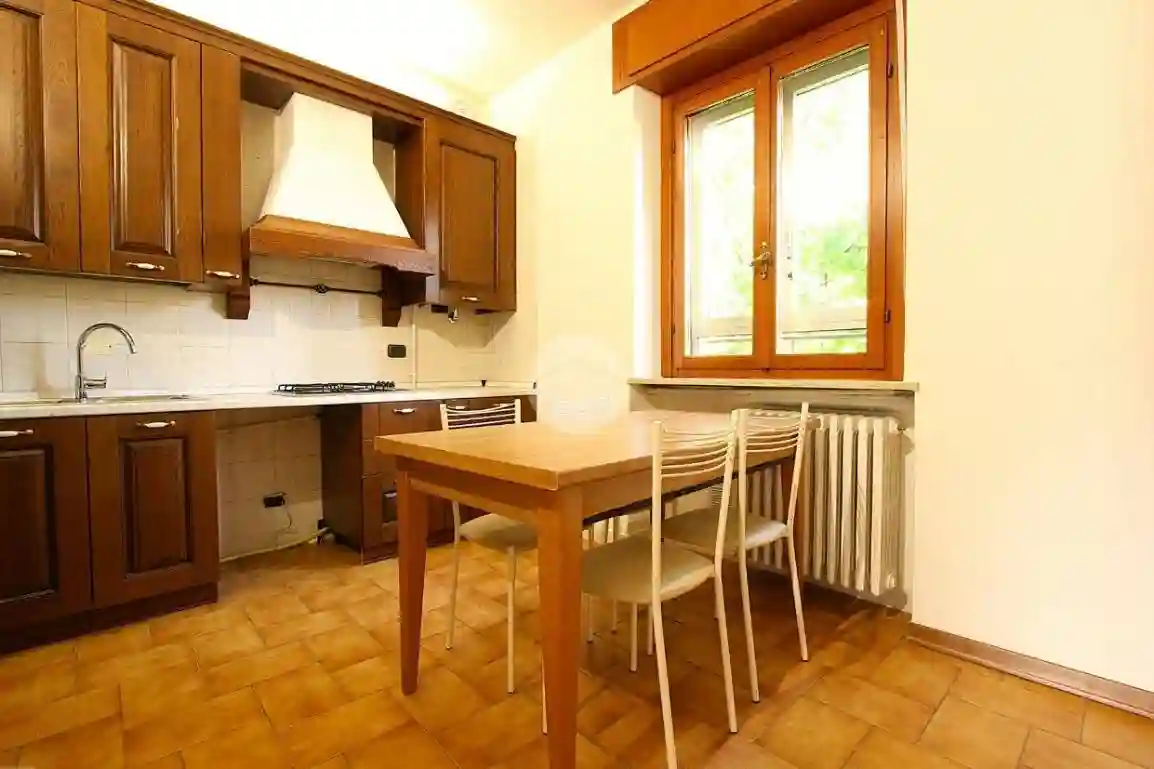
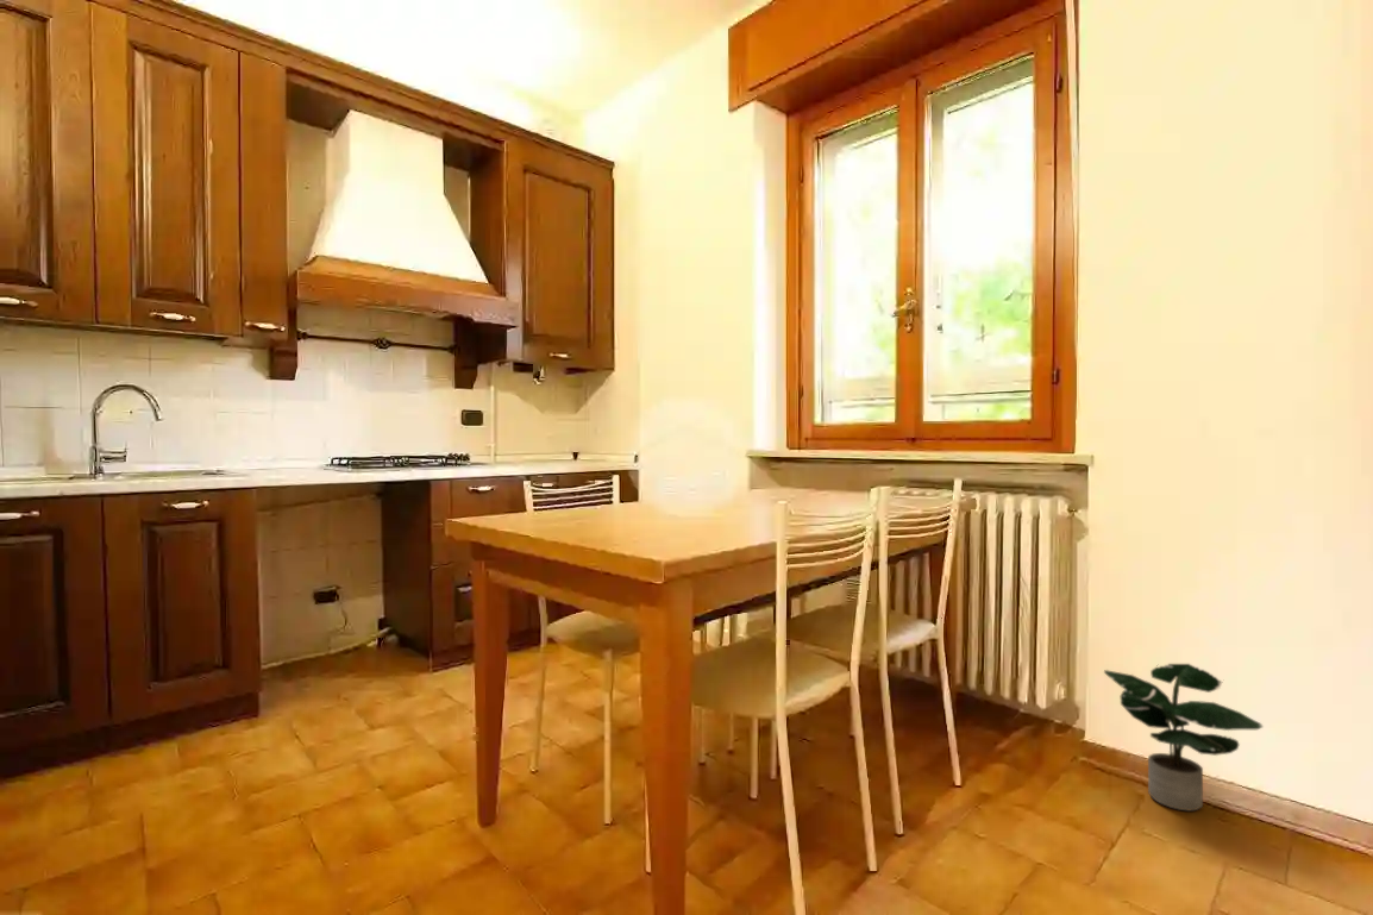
+ potted plant (1184, 737)
